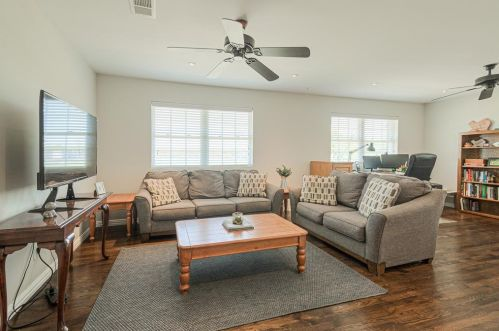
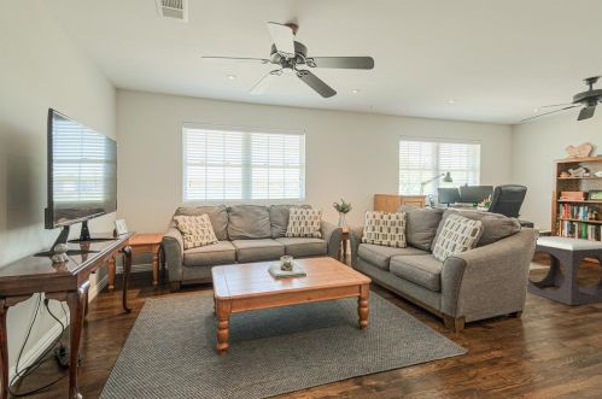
+ footstool (562, 265)
